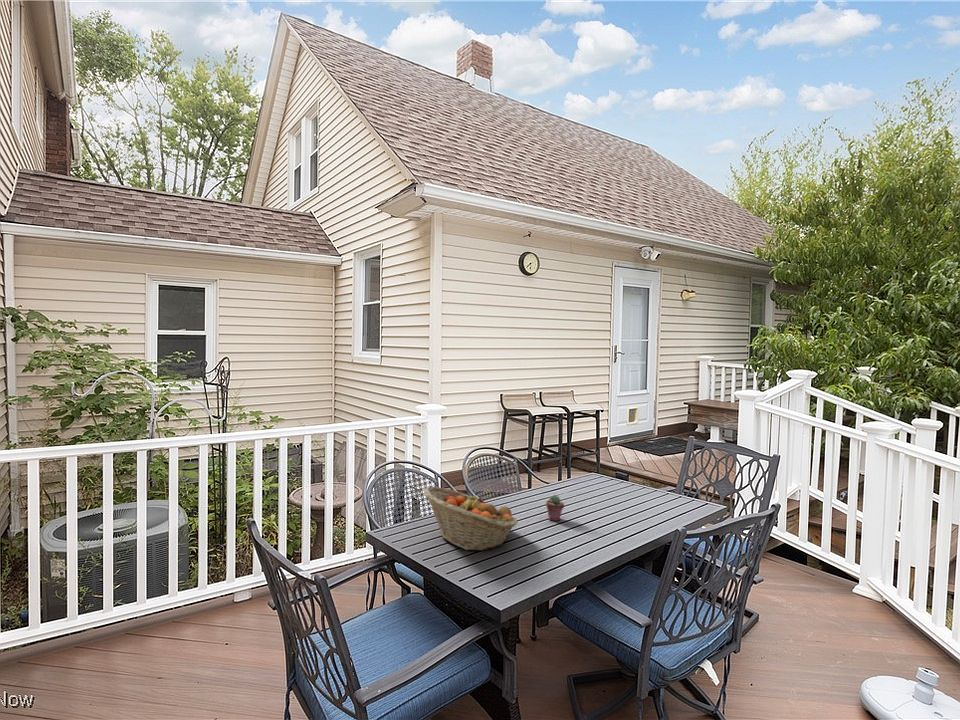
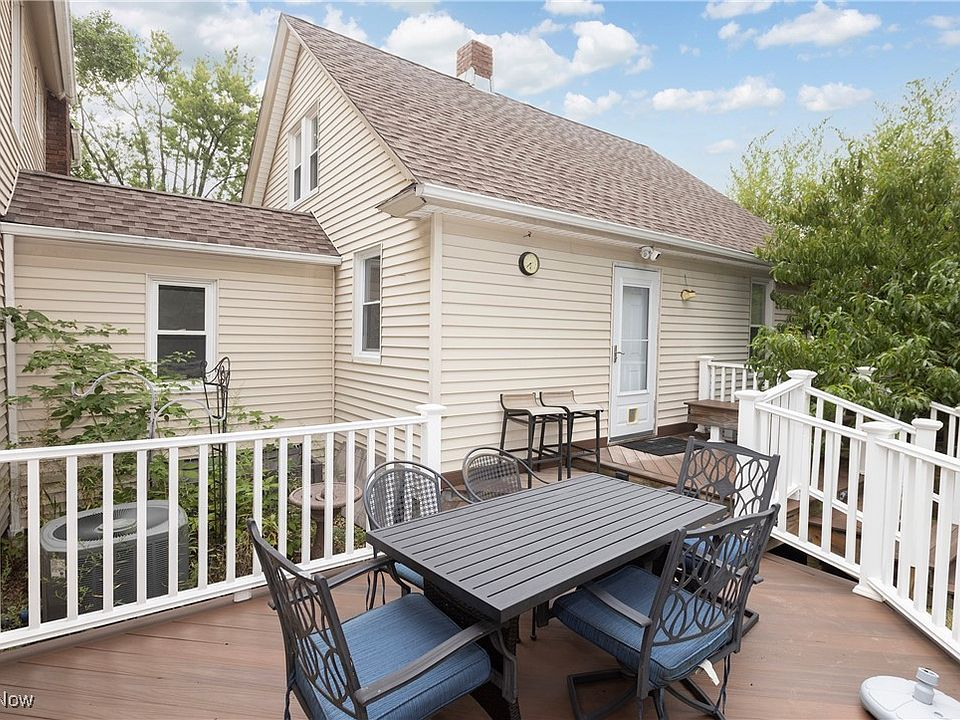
- potted succulent (554, 507)
- fruit basket (469, 513)
